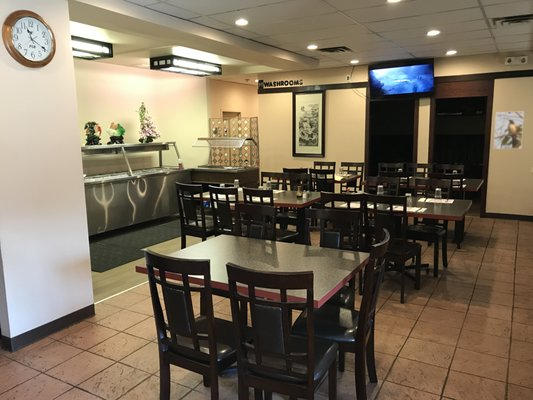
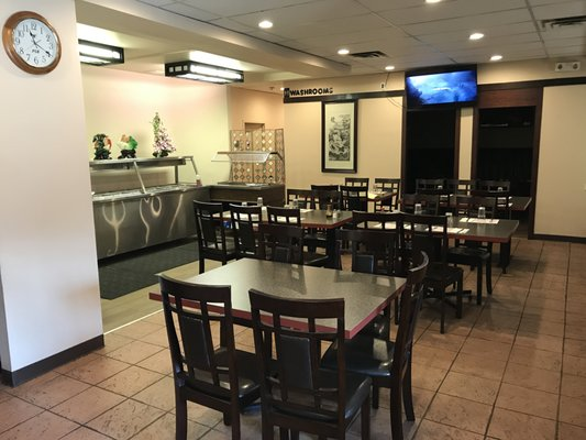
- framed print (508, 130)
